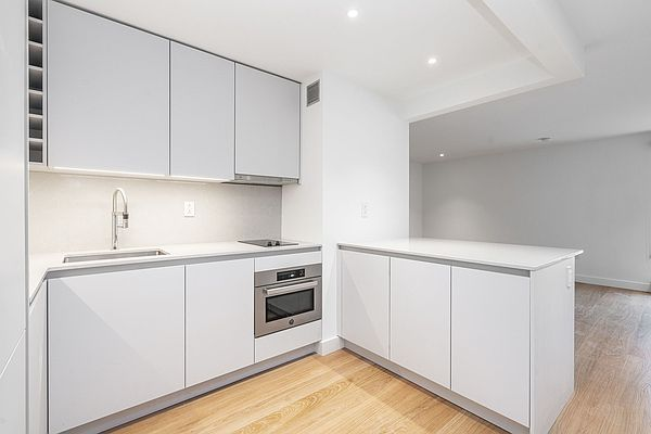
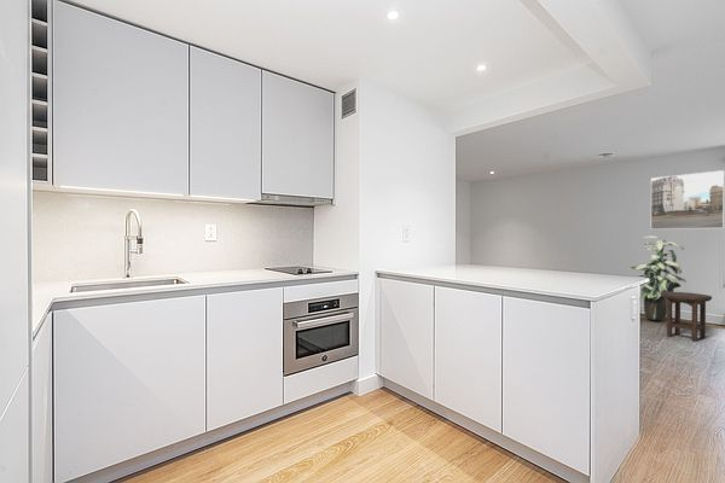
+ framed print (685, 202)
+ stool (684, 321)
+ indoor plant (655, 278)
